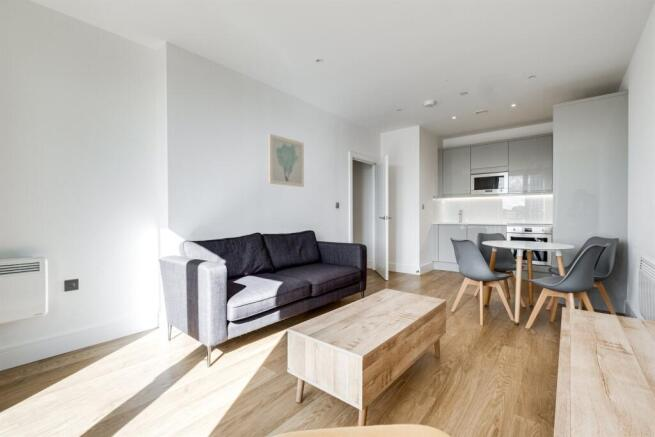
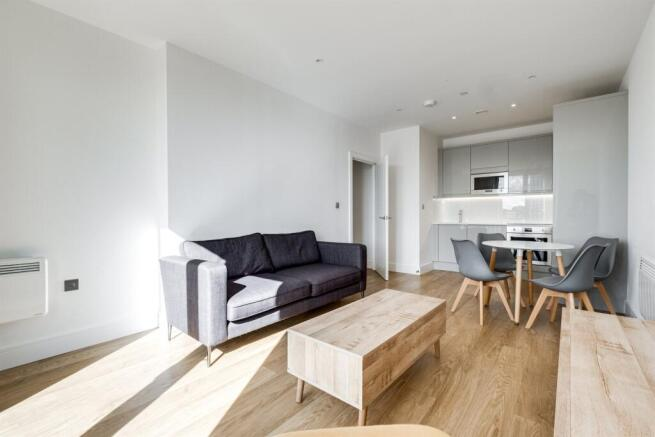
- wall art (287, 161)
